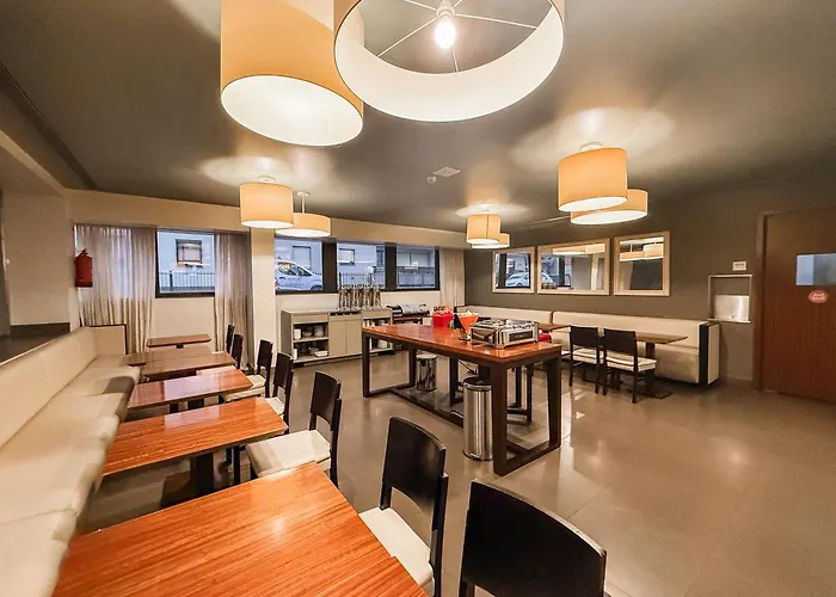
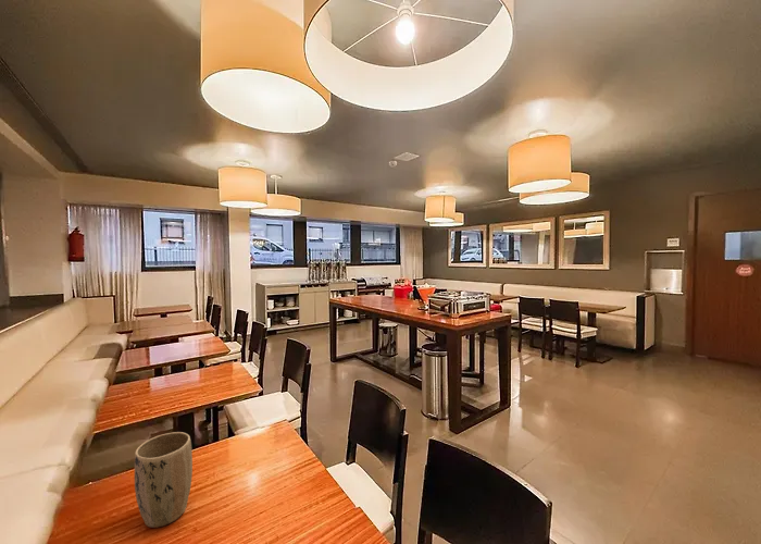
+ plant pot (164, 479)
